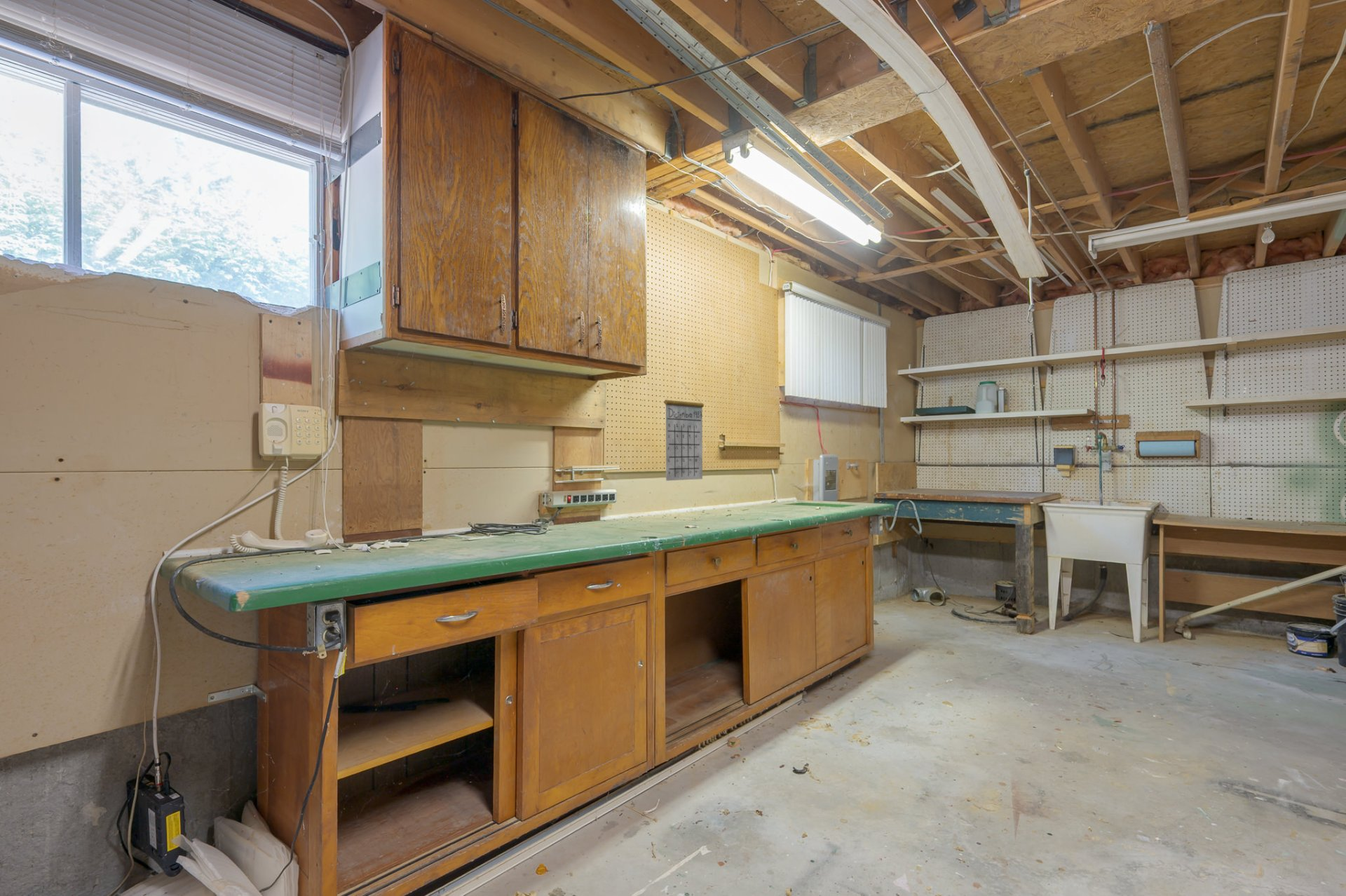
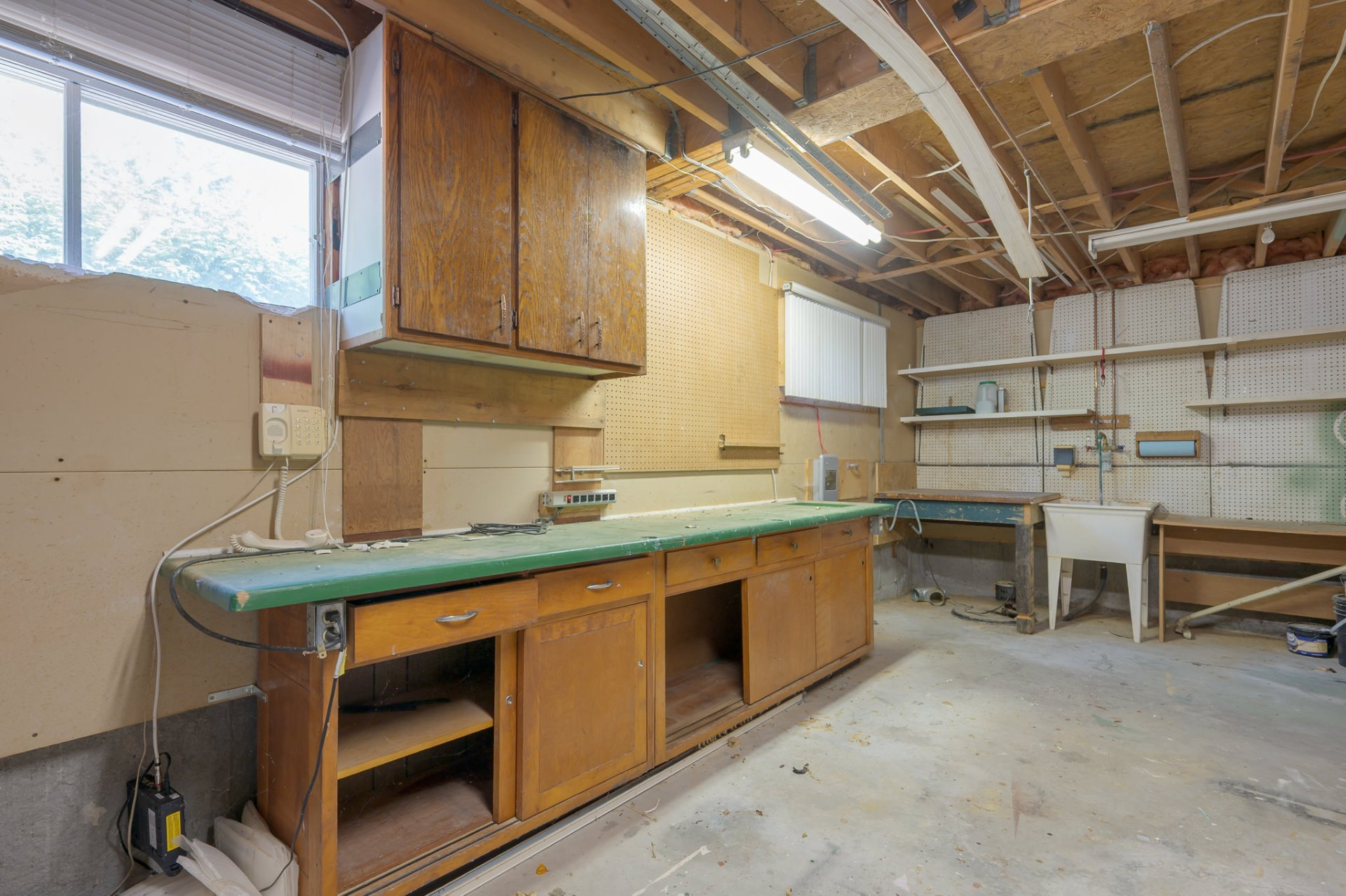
- calendar (684, 431)
